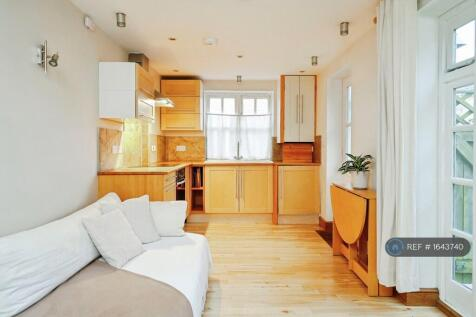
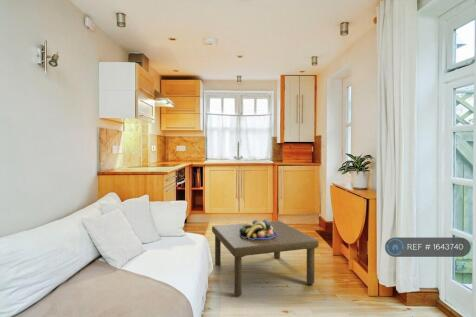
+ fruit bowl (258, 227)
+ coffee table (260, 252)
